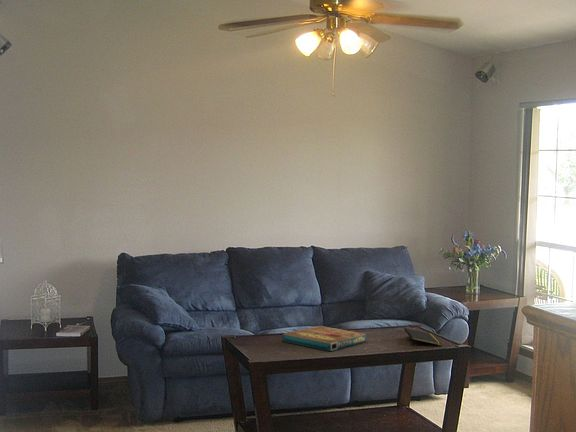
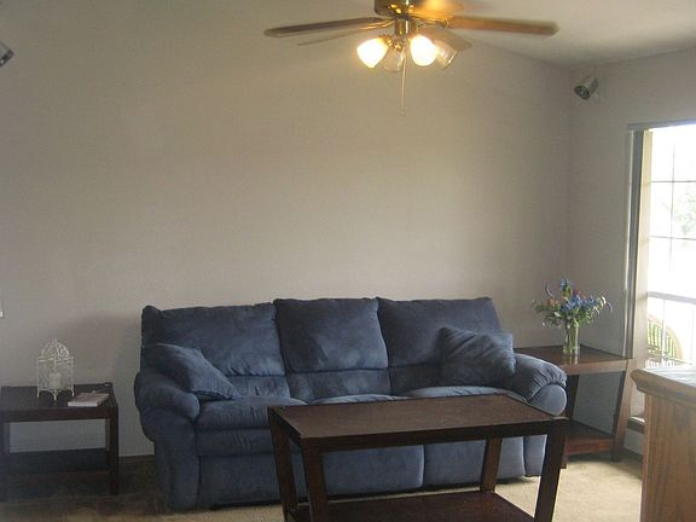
- pizza box (324, 337)
- notepad (422, 336)
